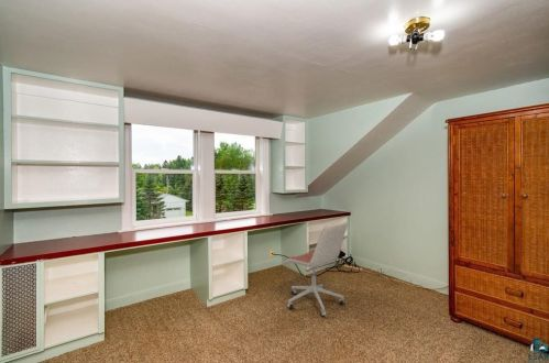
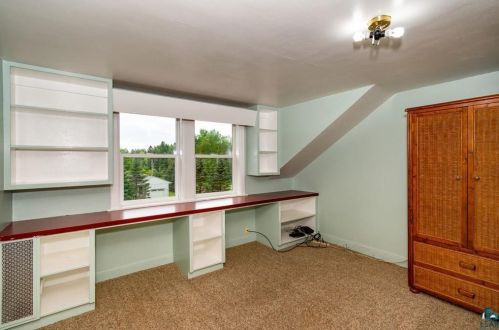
- office chair (315, 261)
